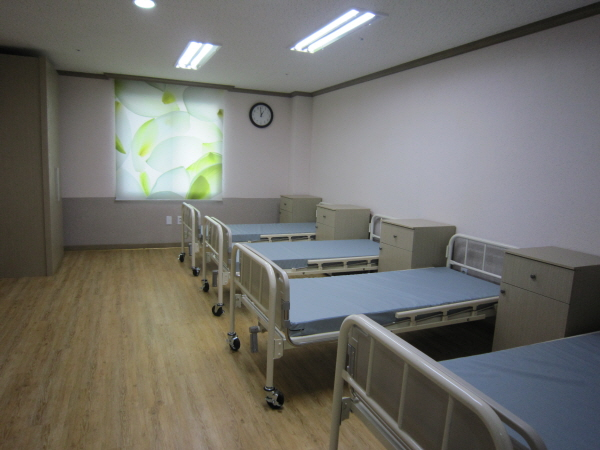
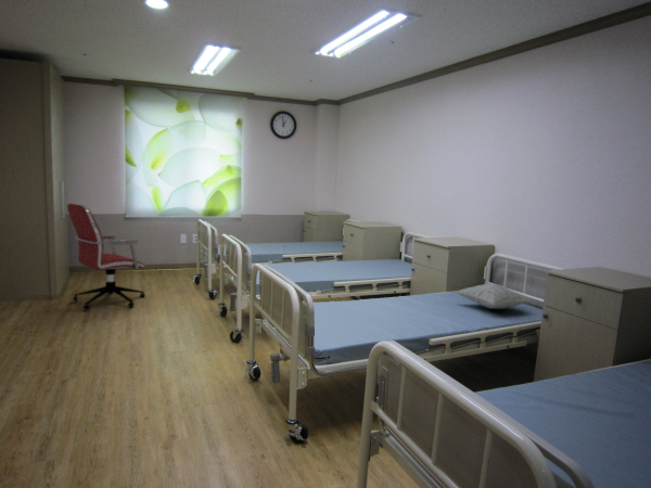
+ pillow (493, 295)
+ office chair (111, 254)
